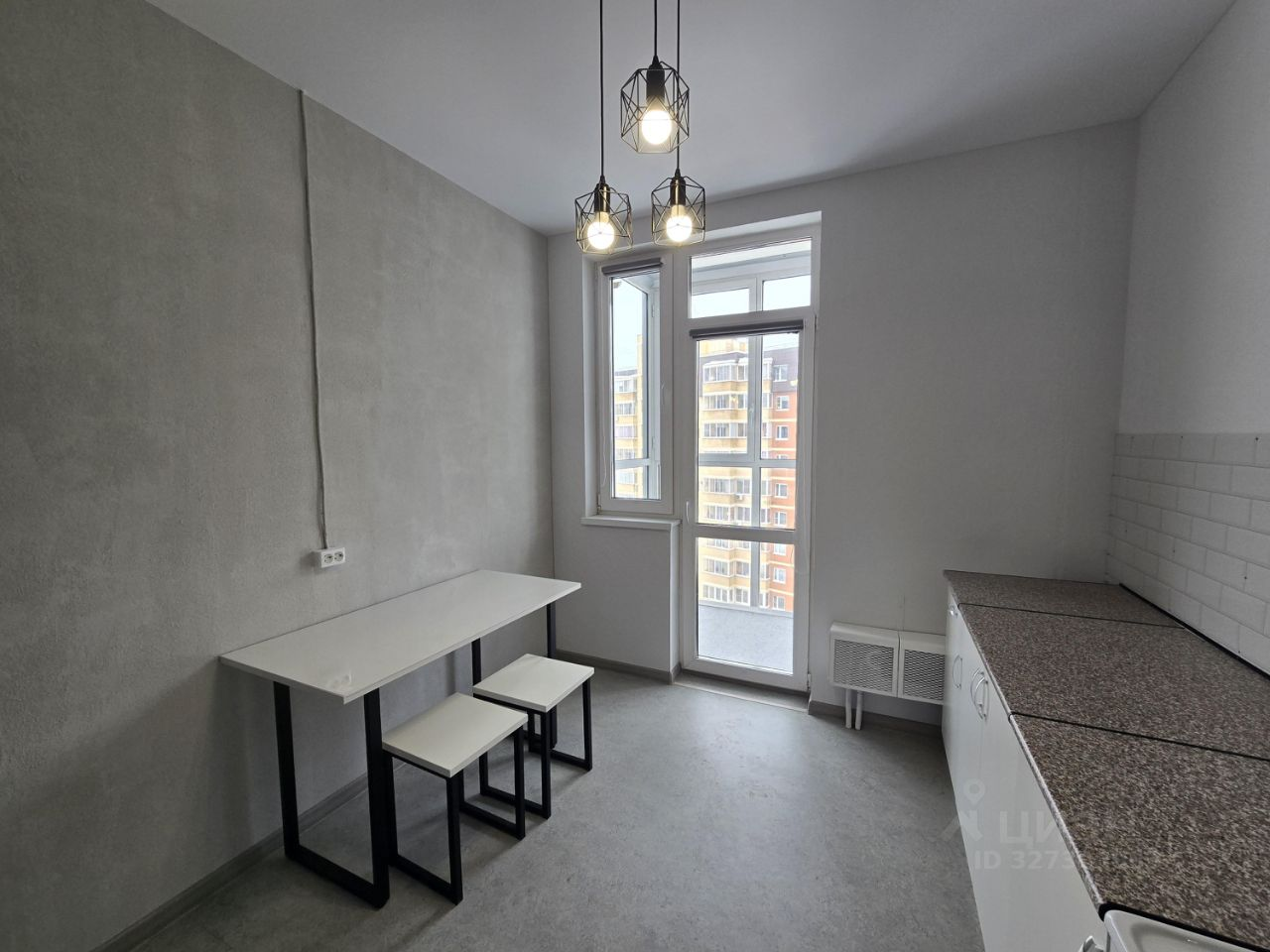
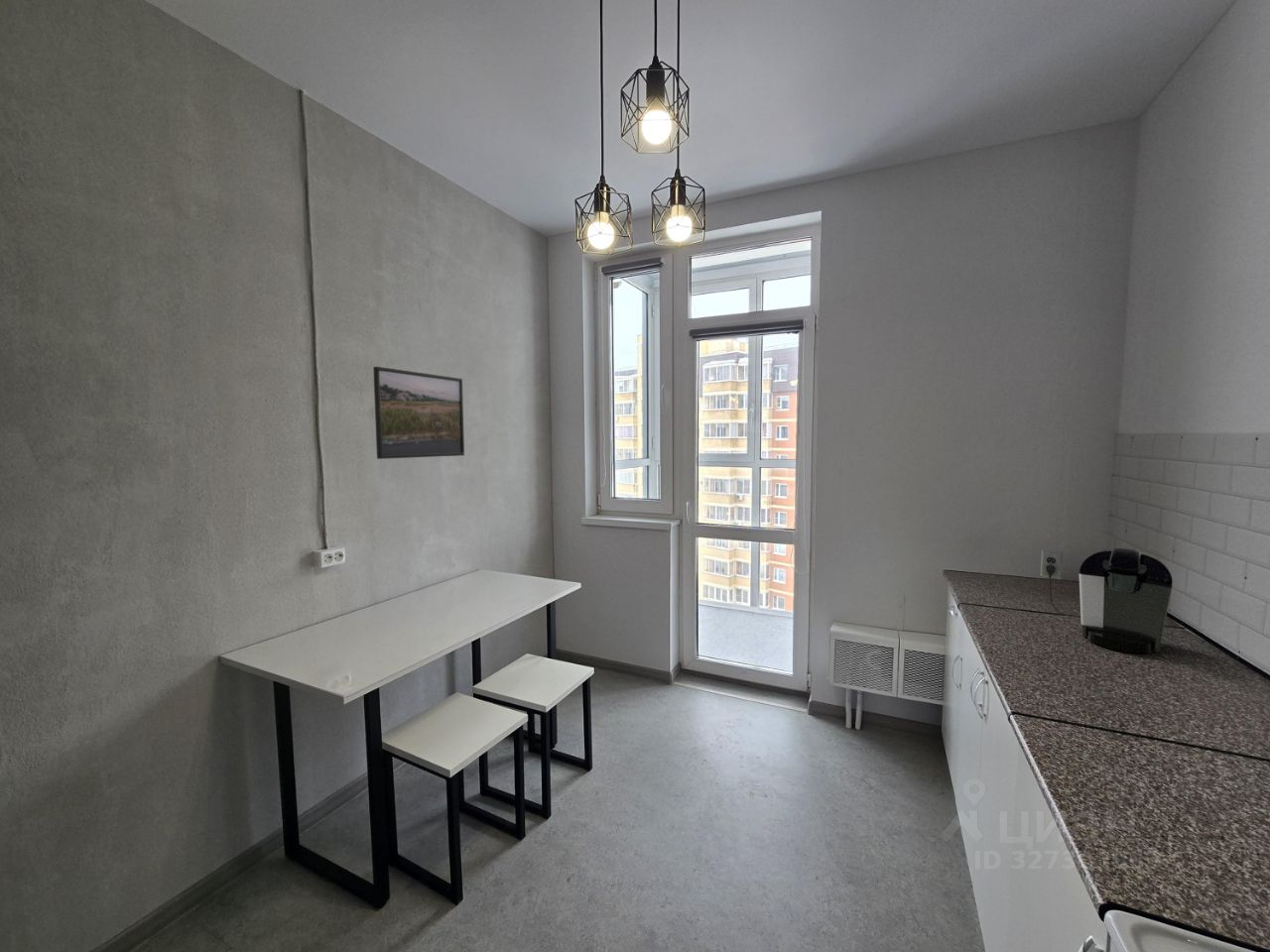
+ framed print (423, 415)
+ coffee maker (1097, 591)
